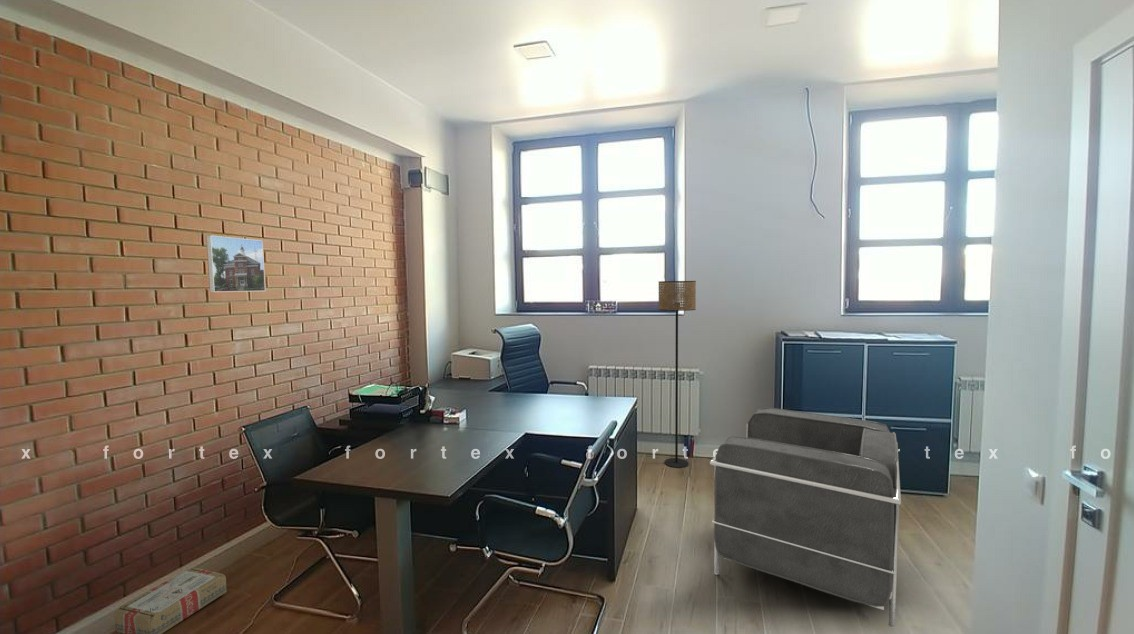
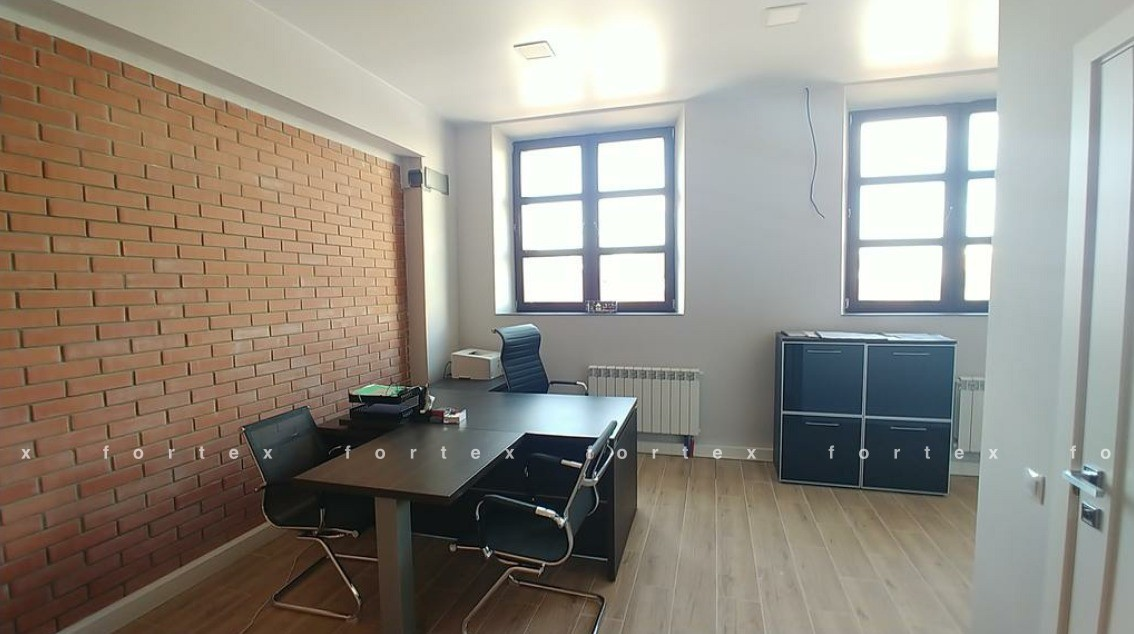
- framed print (237, 265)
- floor lamp (676, 373)
- armchair (807, 499)
- carton (173, 600)
